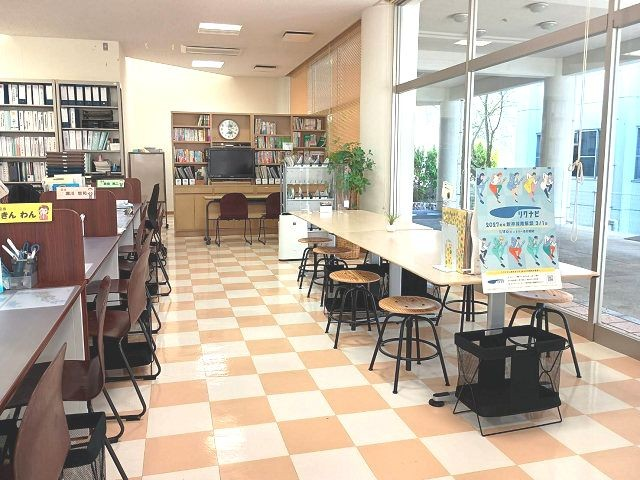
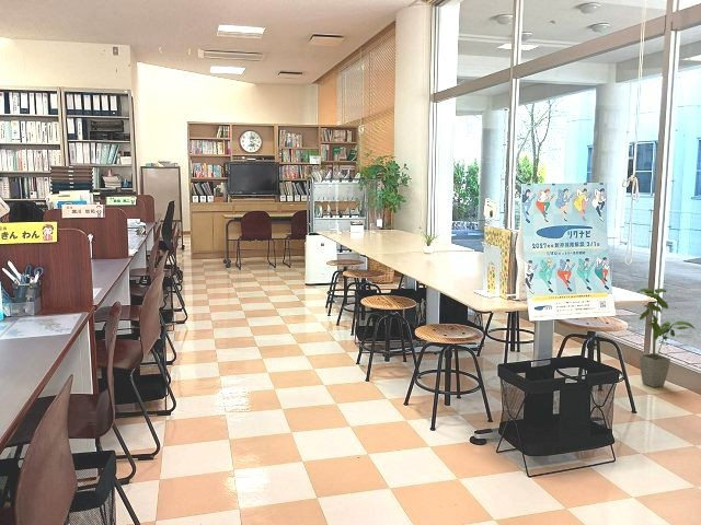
+ house plant (657, 337)
